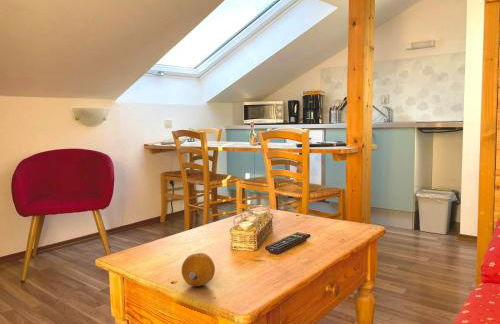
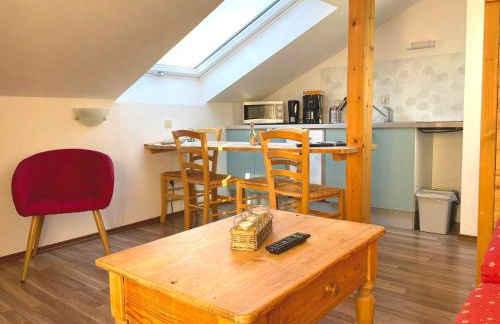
- fruit (198, 269)
